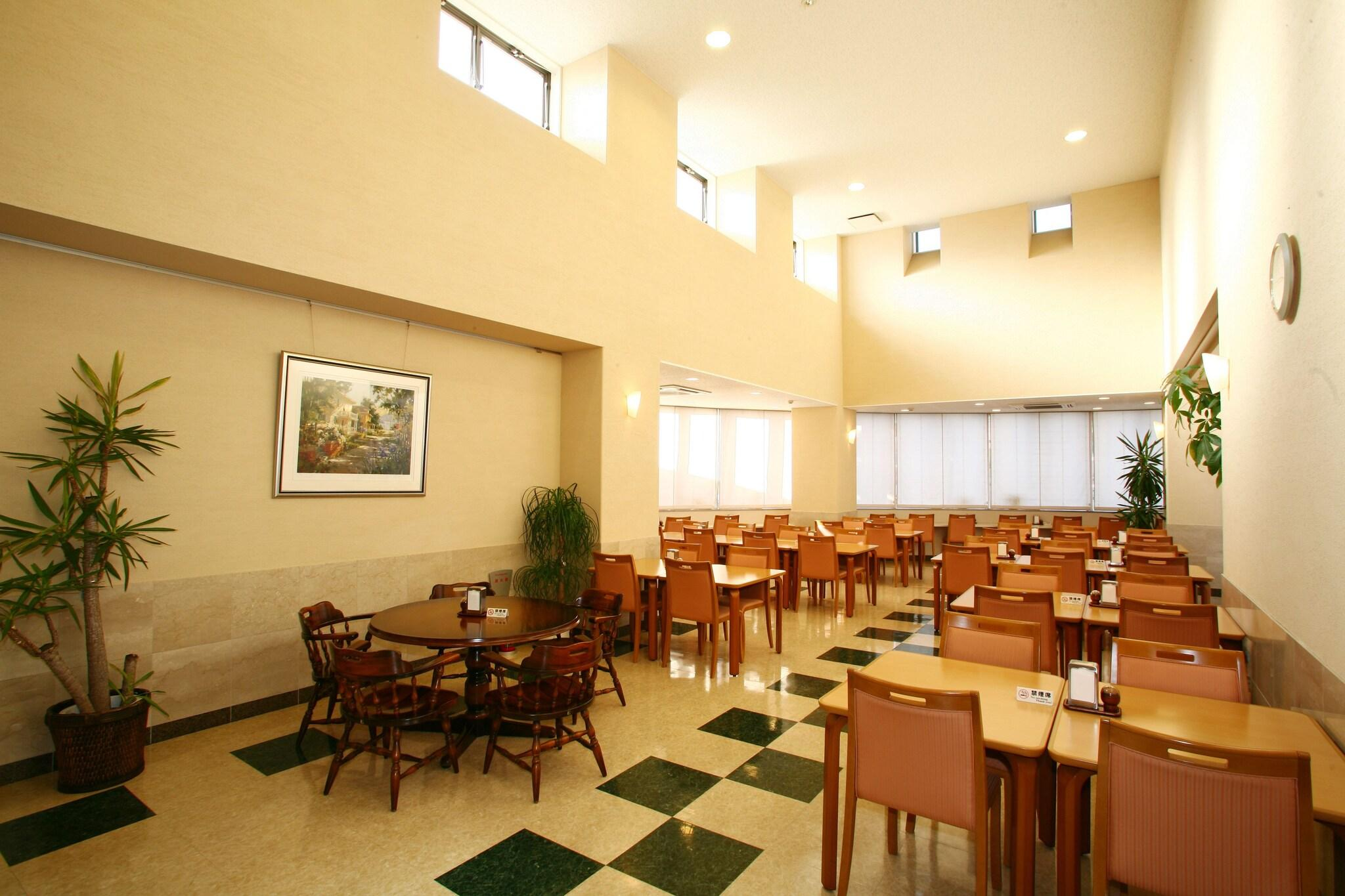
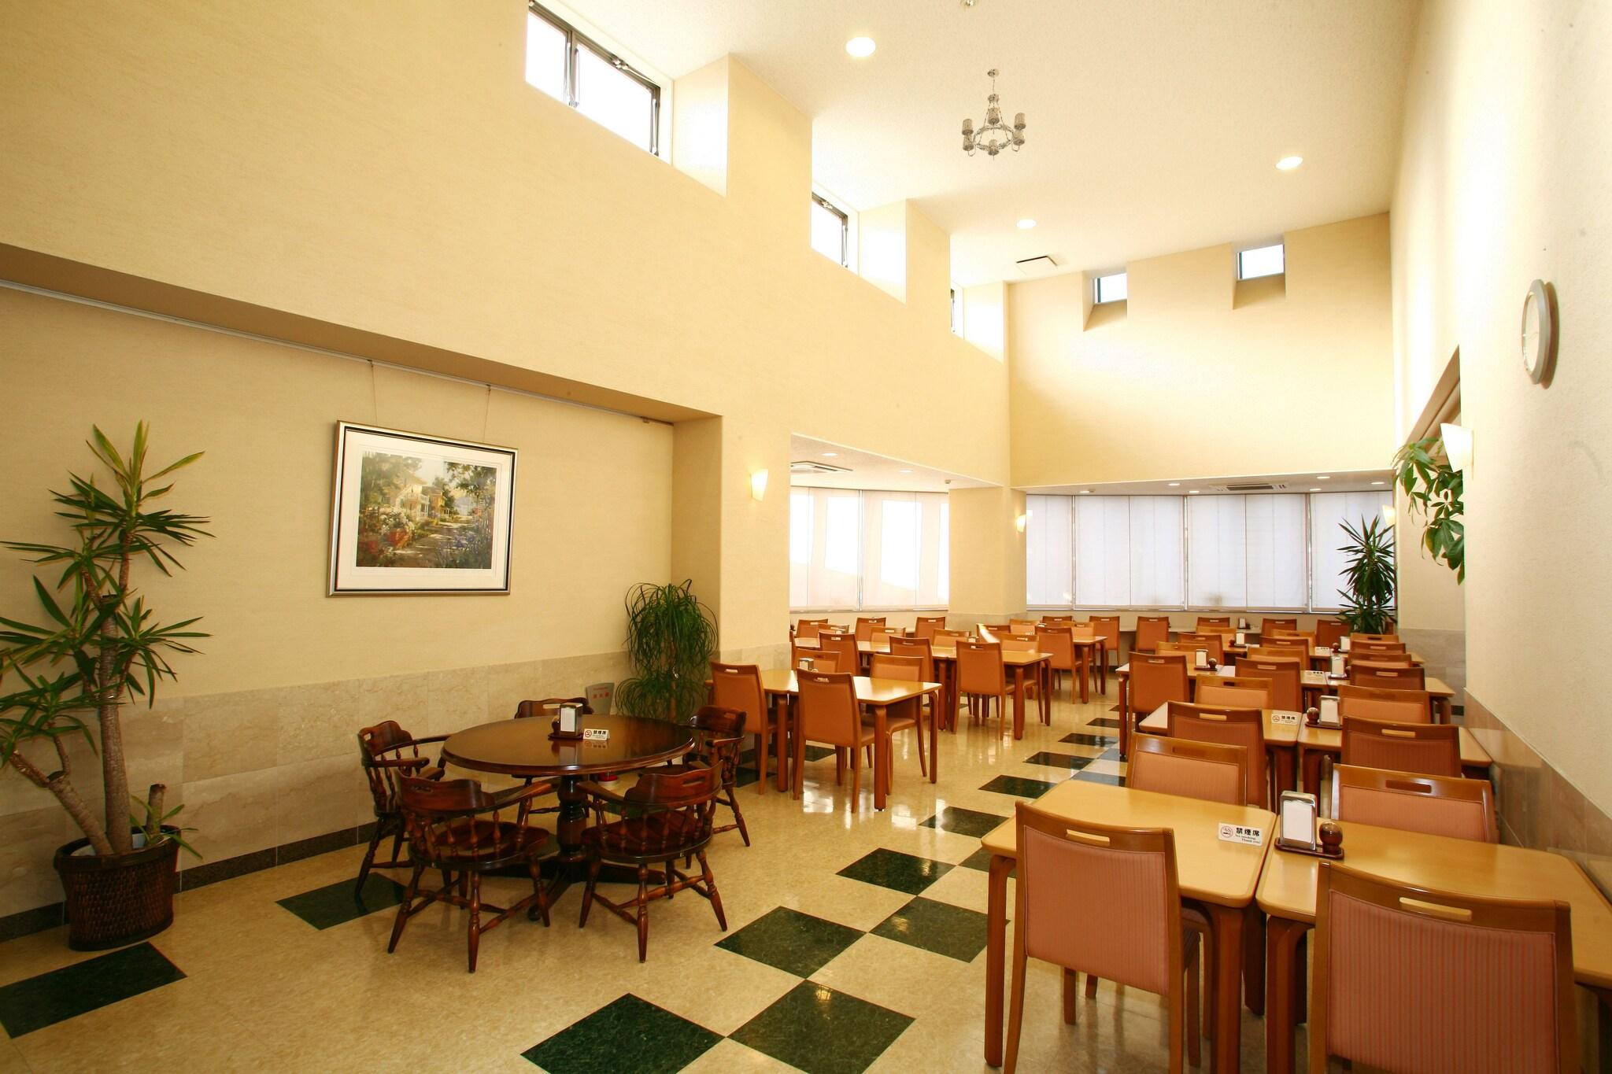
+ chandelier (994, 110)
